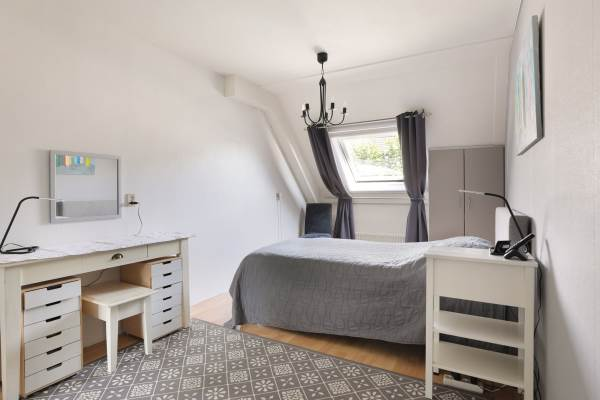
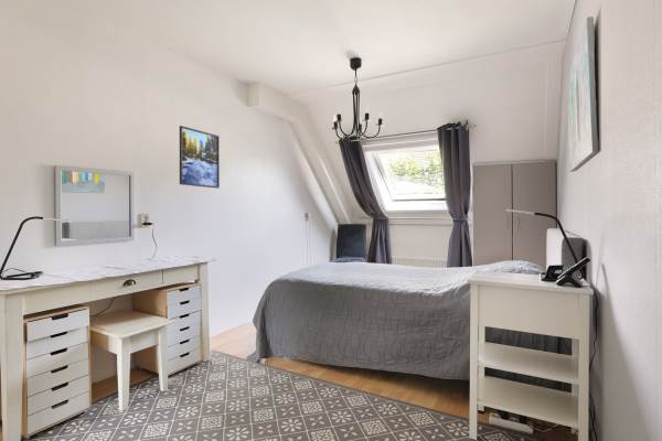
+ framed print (200, 159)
